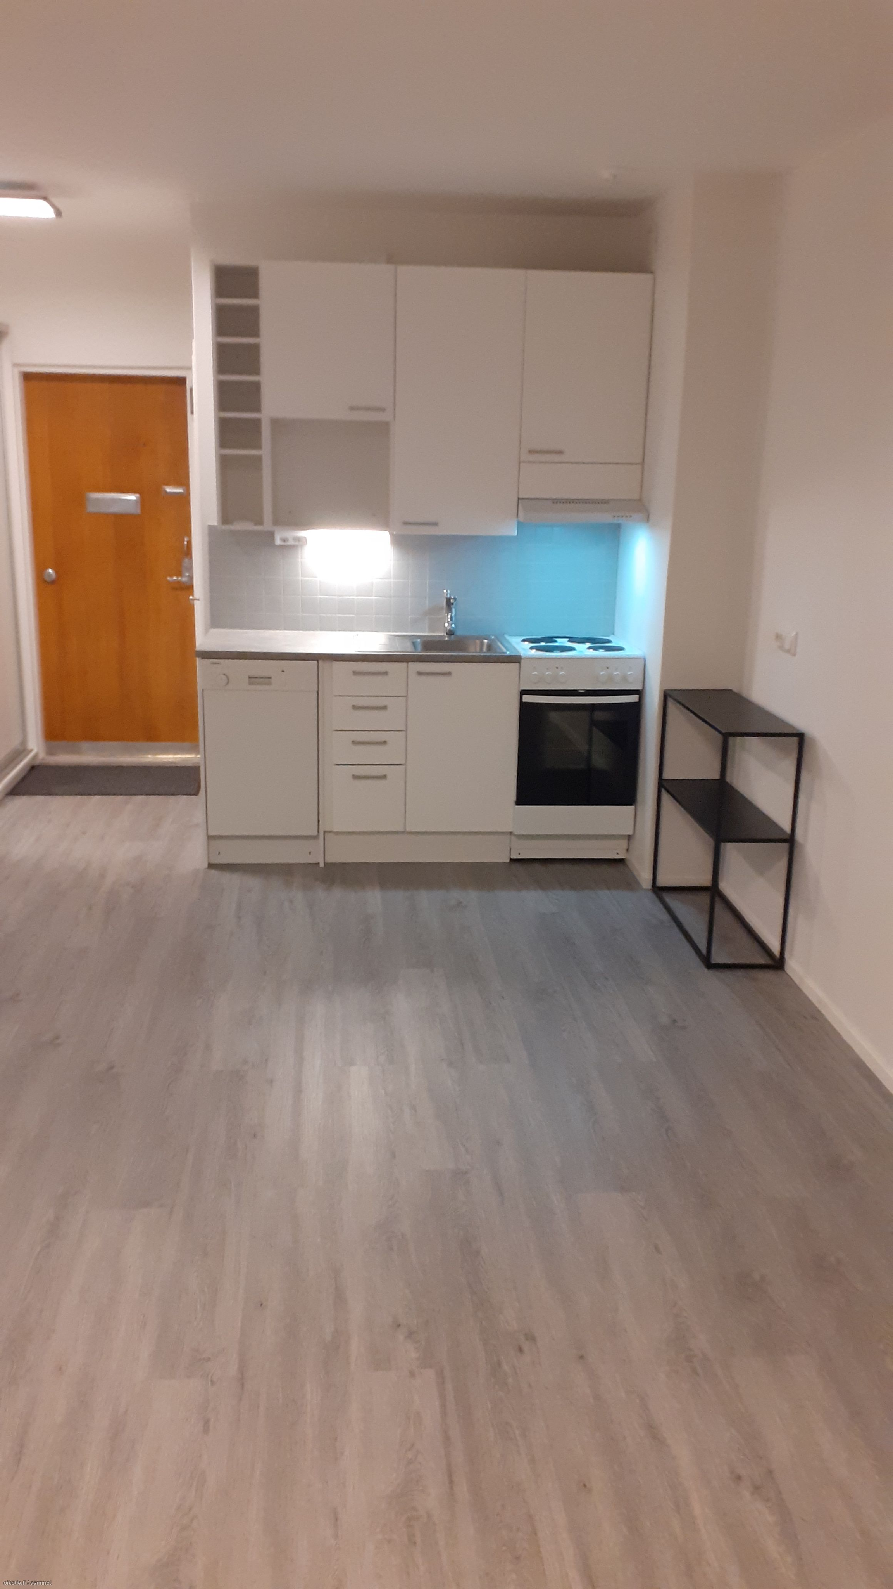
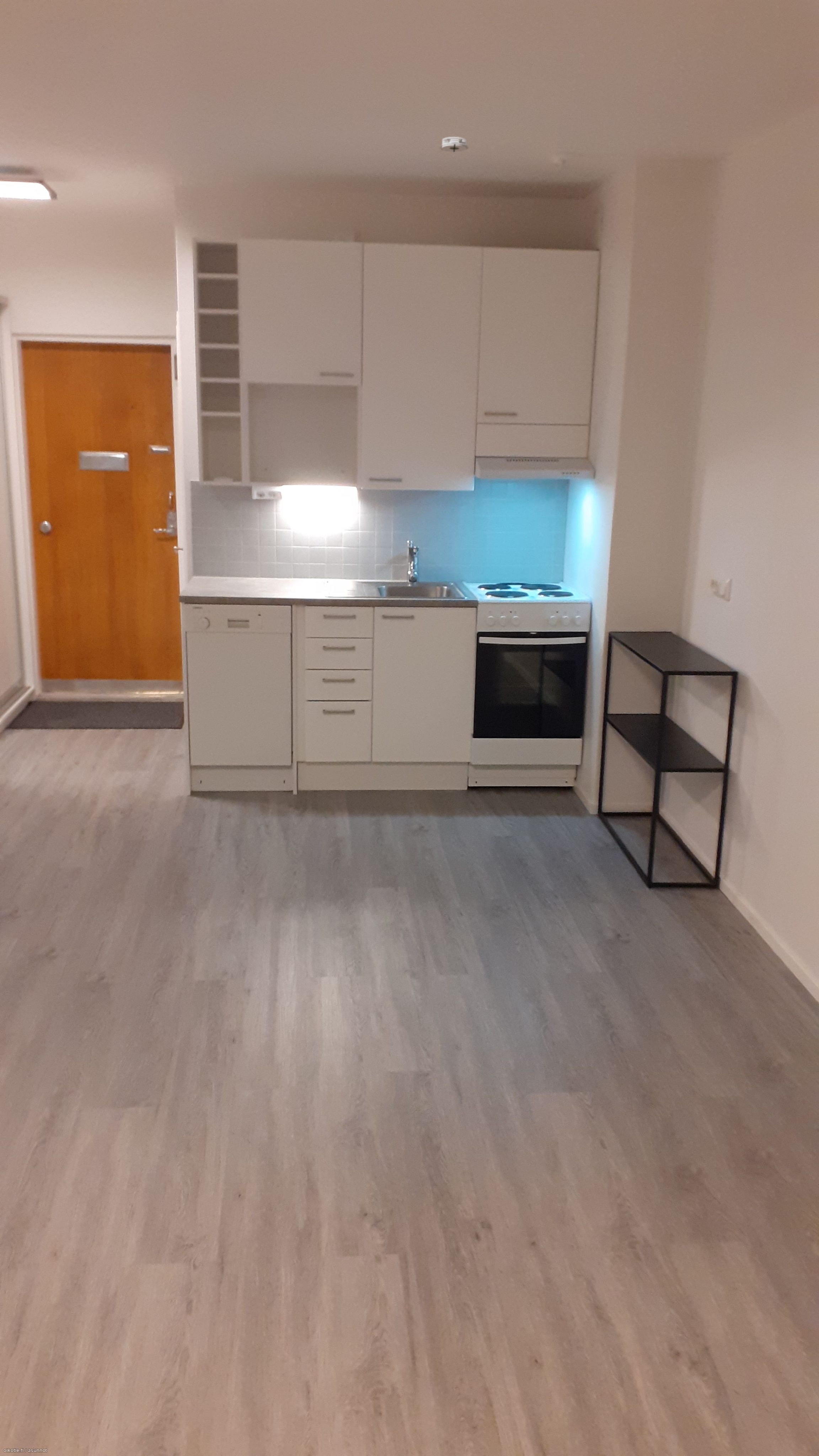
+ smoke detector (453, 144)
